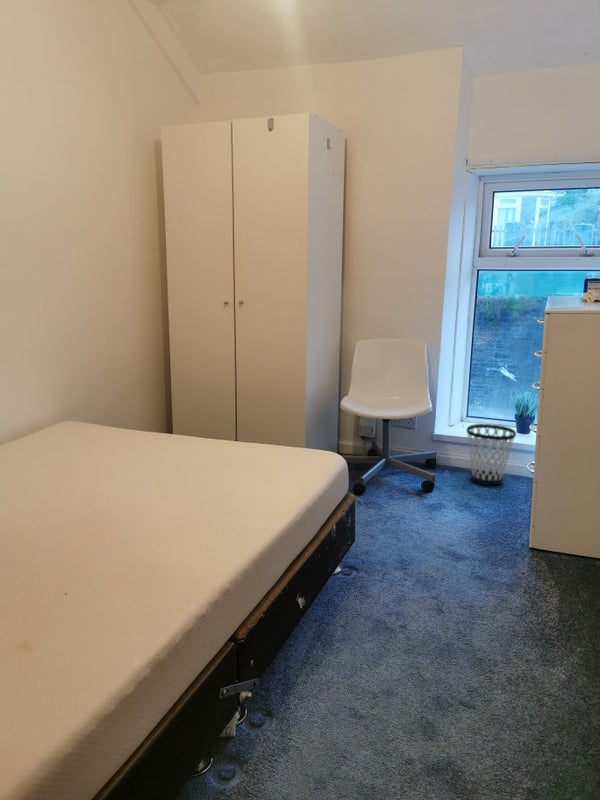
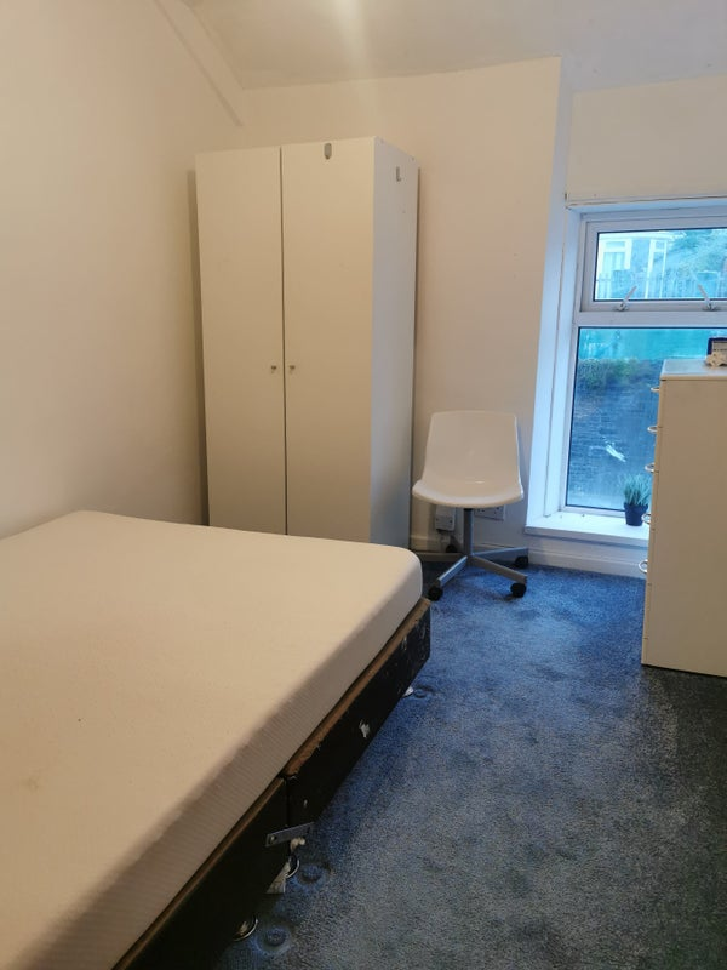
- wastebasket (490, 456)
